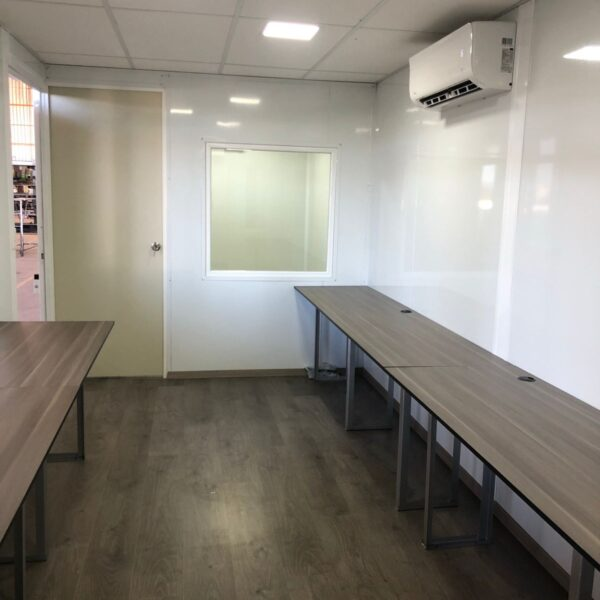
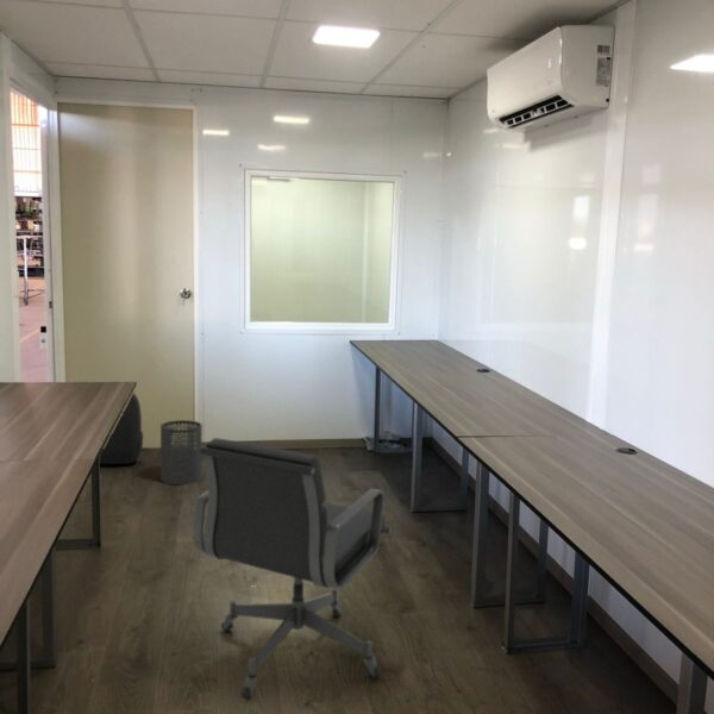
+ trash can (181, 451)
+ office chair (299, 544)
+ backpack (117, 424)
